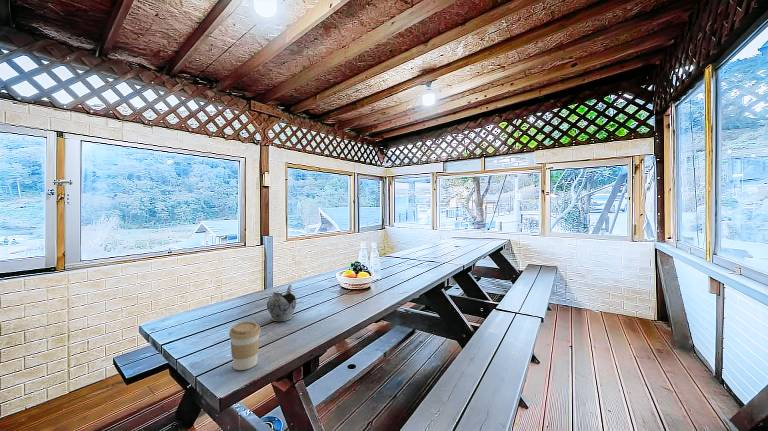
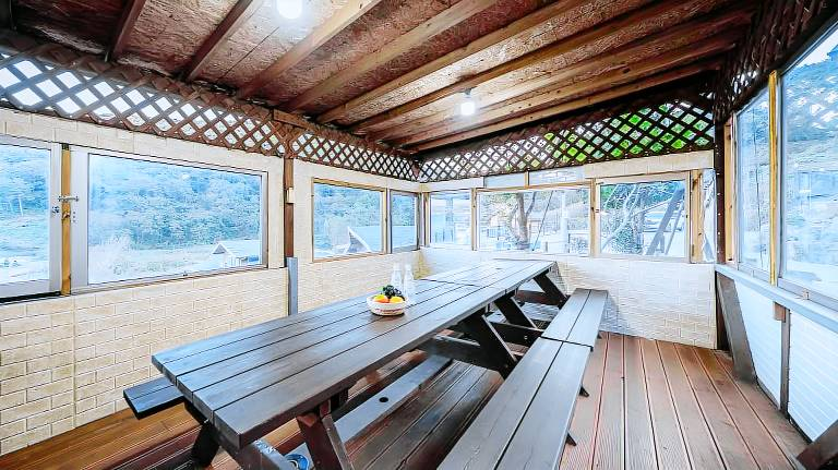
- coffee cup (245, 344)
- teapot (283, 302)
